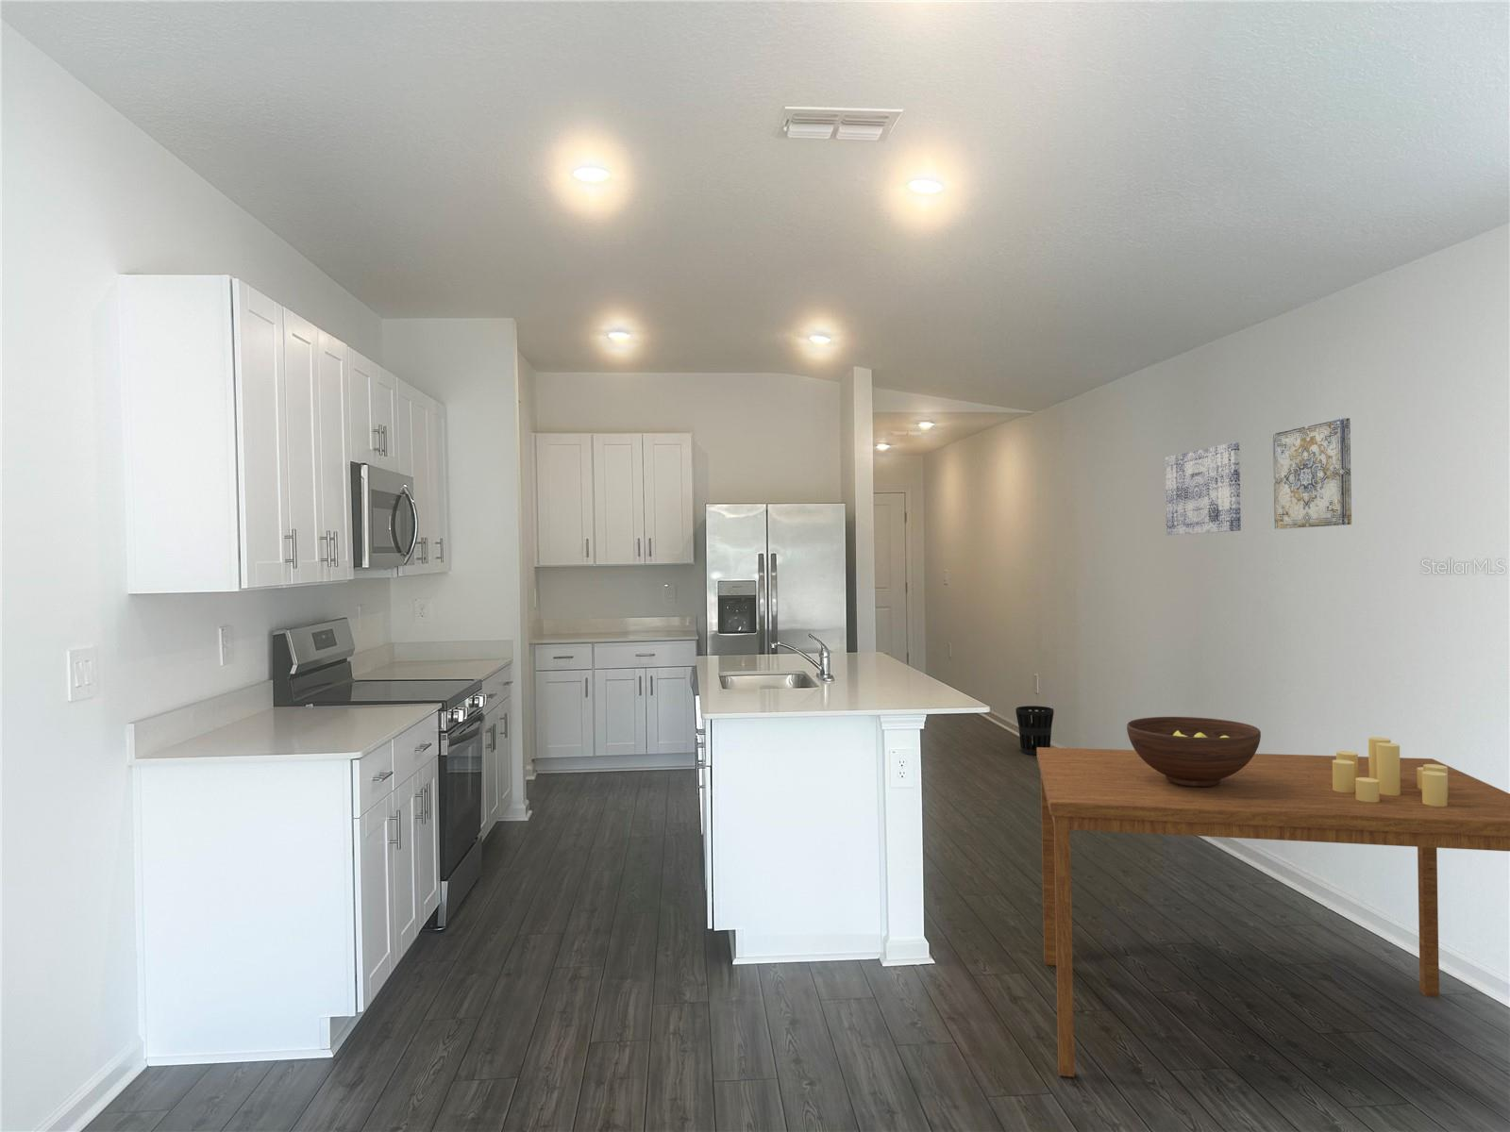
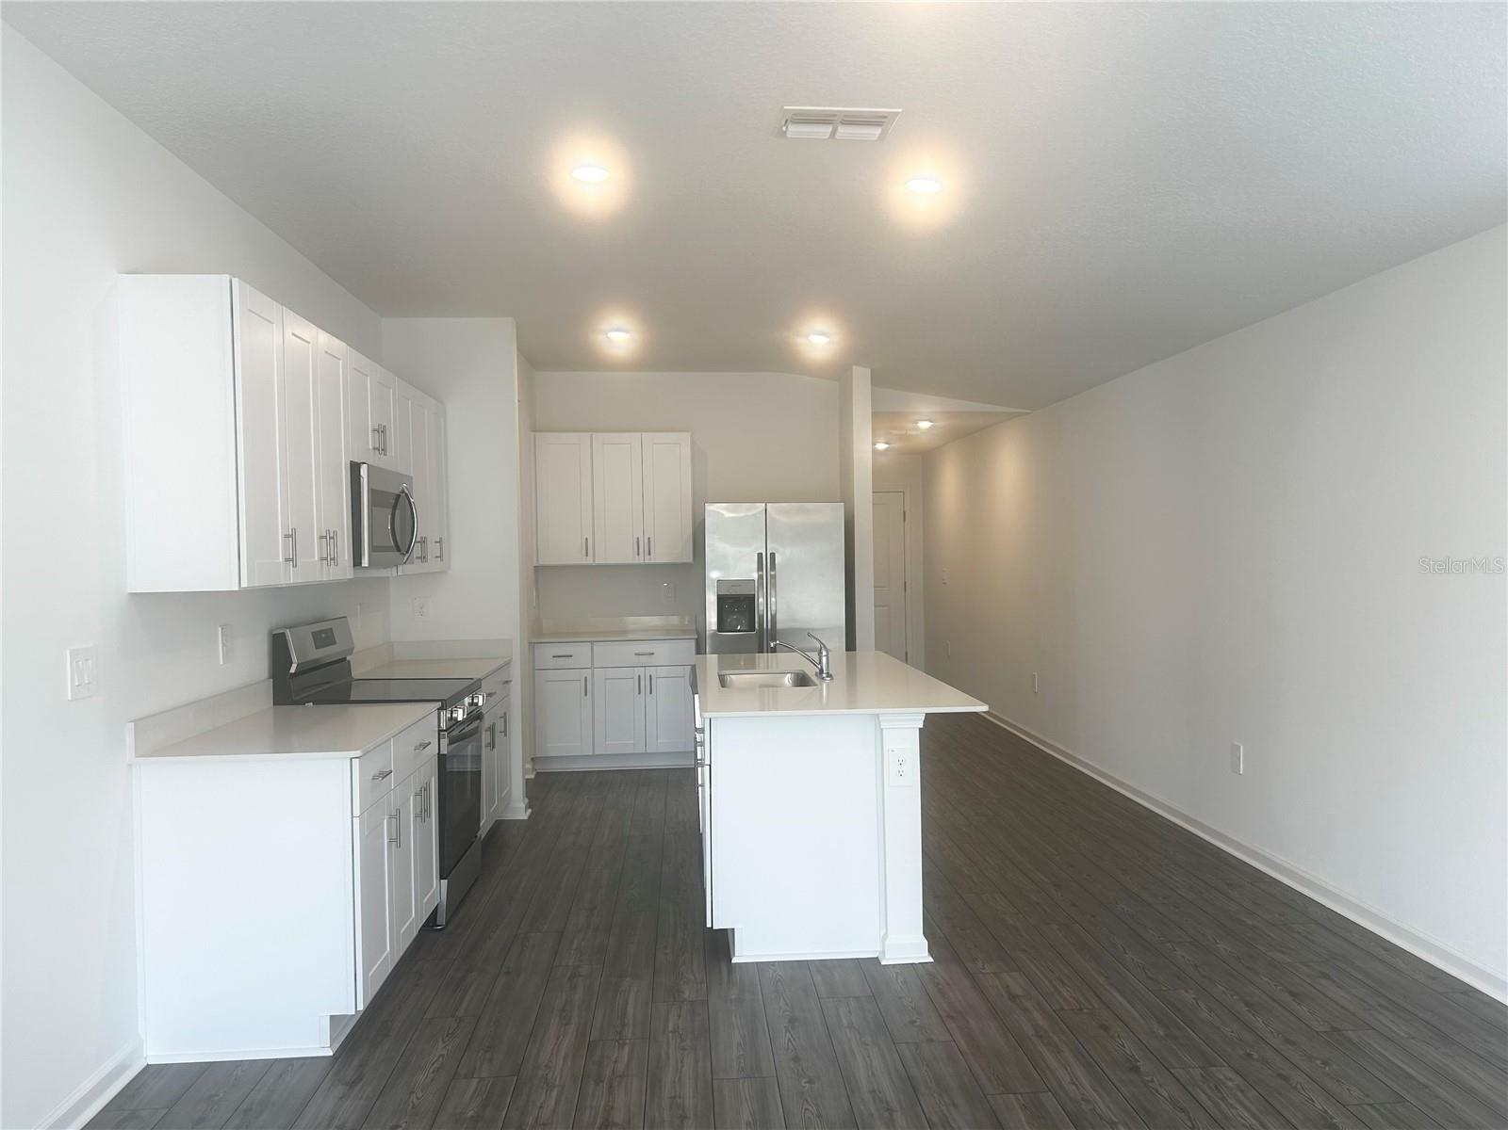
- wall art (1310, 477)
- wall art (1201, 491)
- wastebasket (1034, 730)
- fruit bowl (1193, 754)
- dining table (1260, 838)
- candle (1386, 765)
